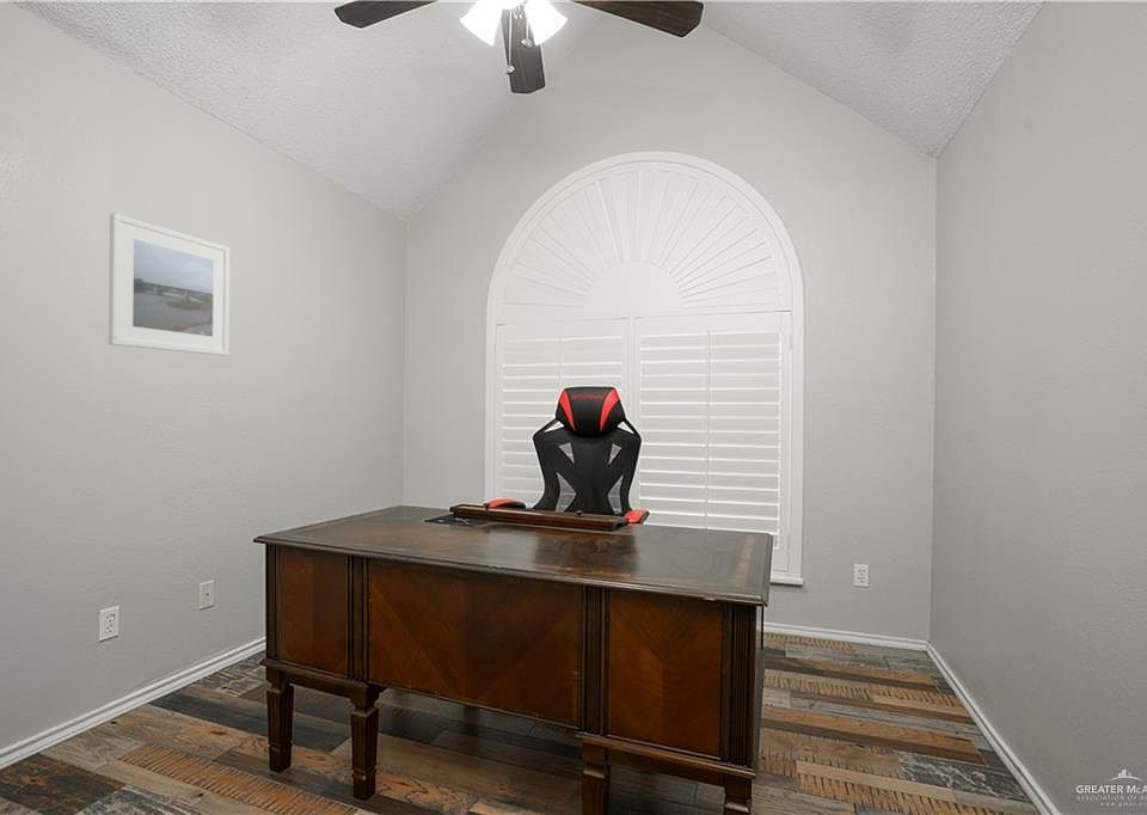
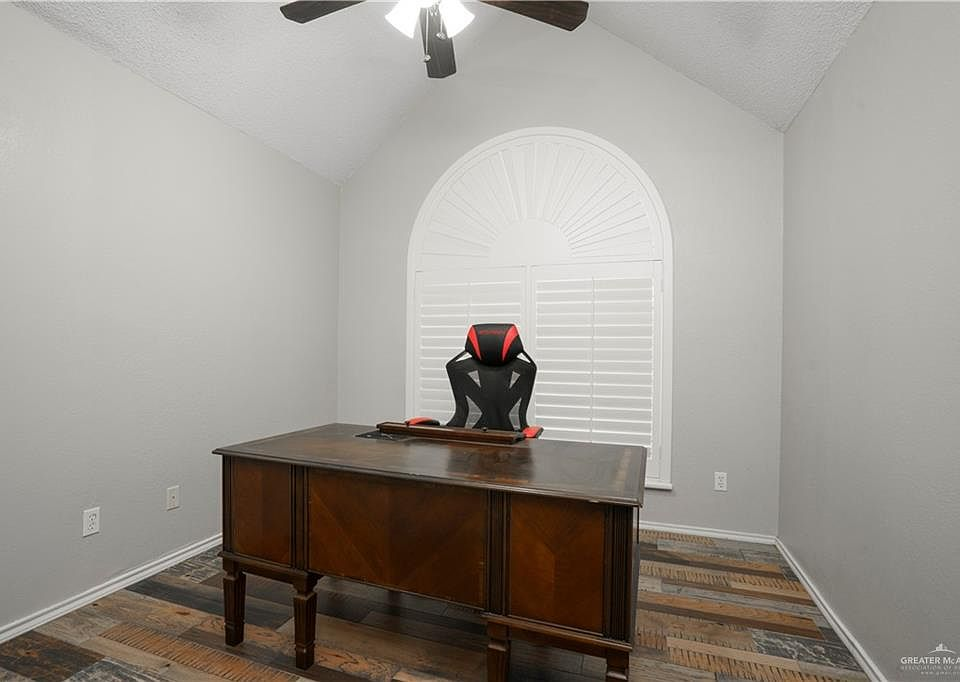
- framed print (174, 290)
